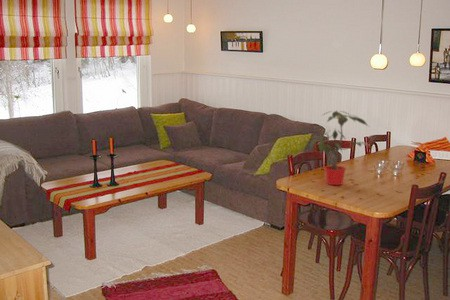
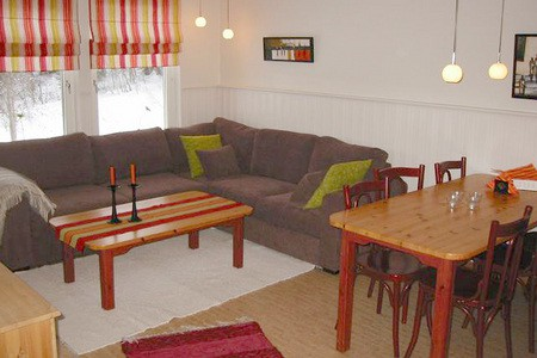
- potted plant (340, 147)
